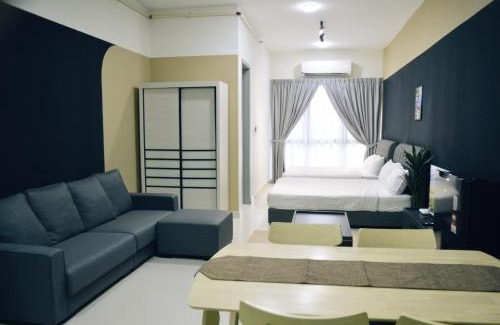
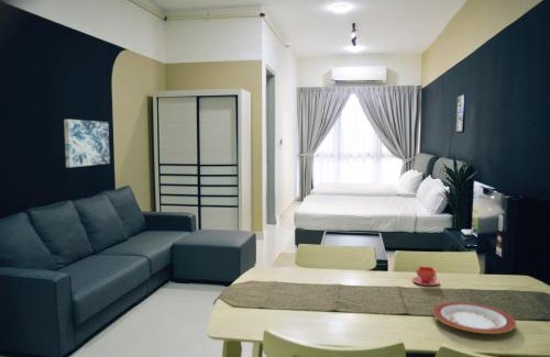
+ wall art (88, 143)
+ teacup (426, 275)
+ plate (472, 319)
